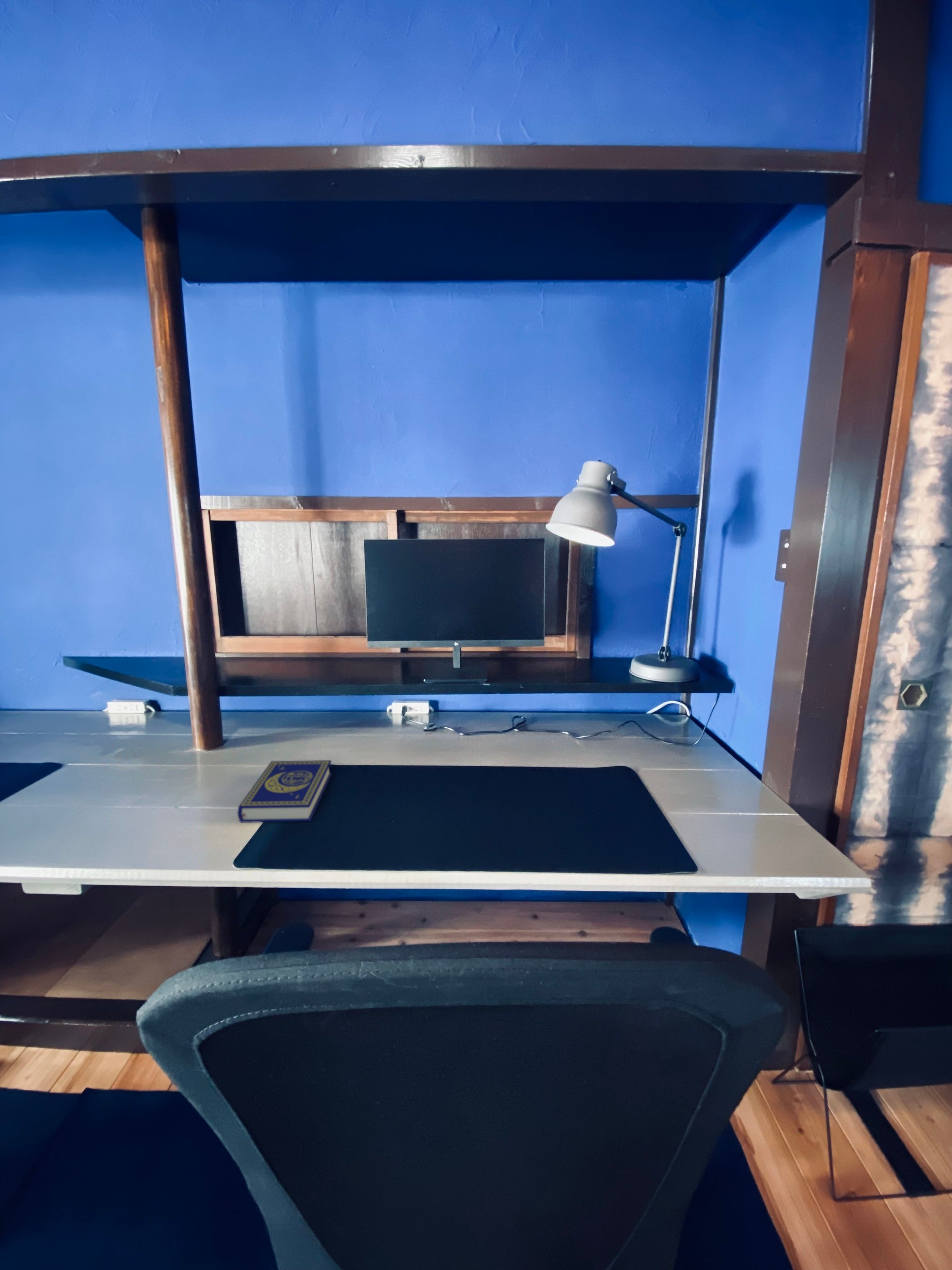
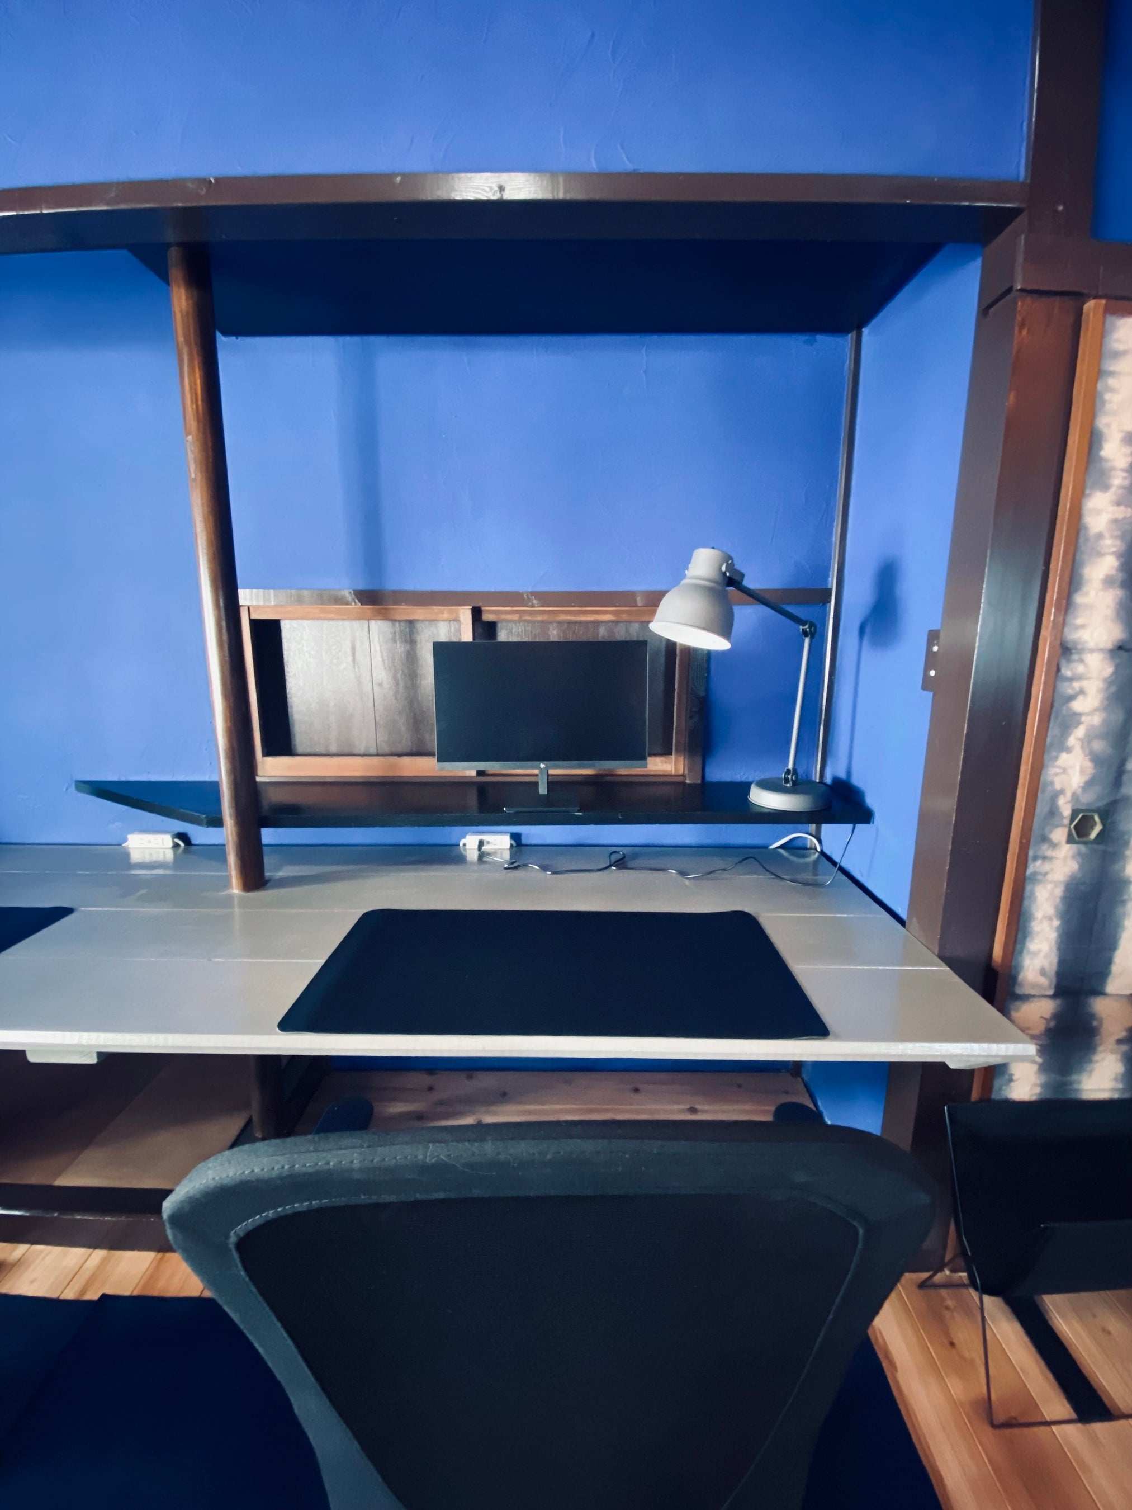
- book (288, 790)
